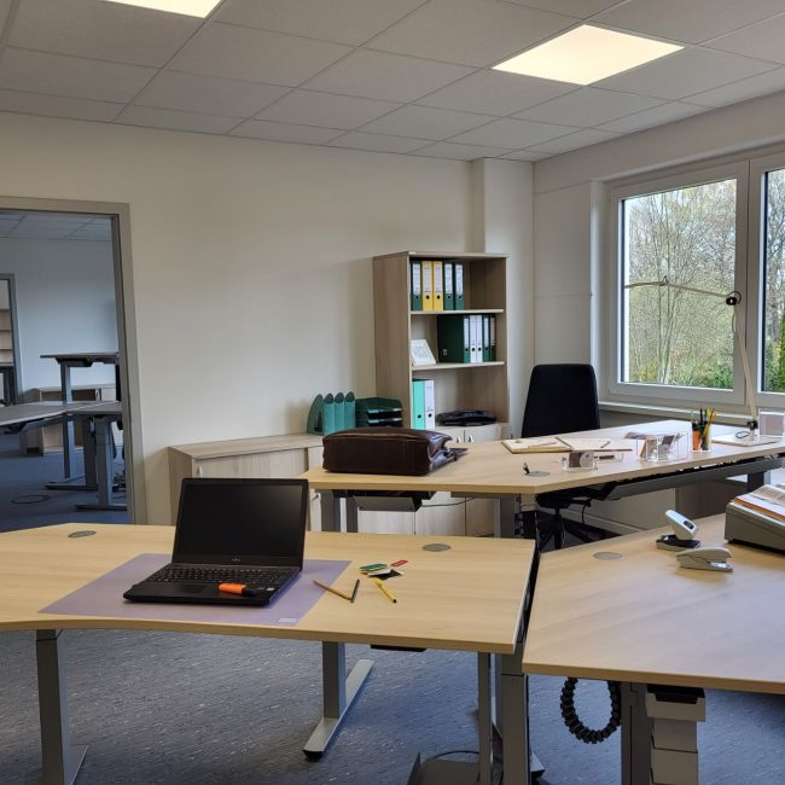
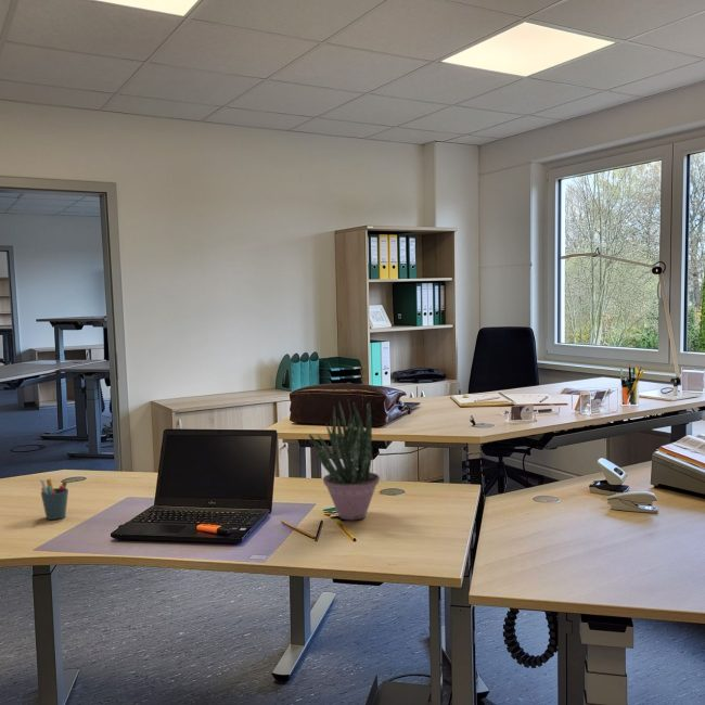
+ pen holder (54, 497)
+ potted plant (347, 458)
